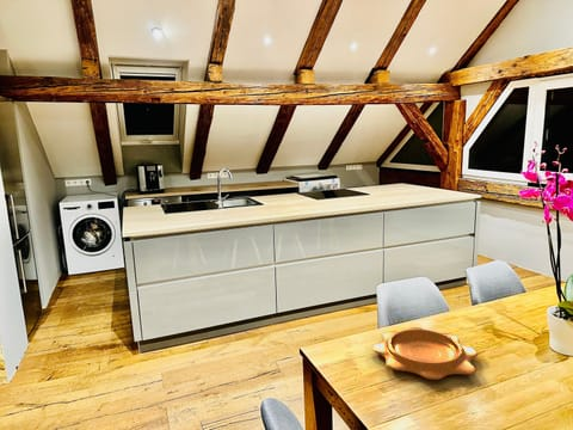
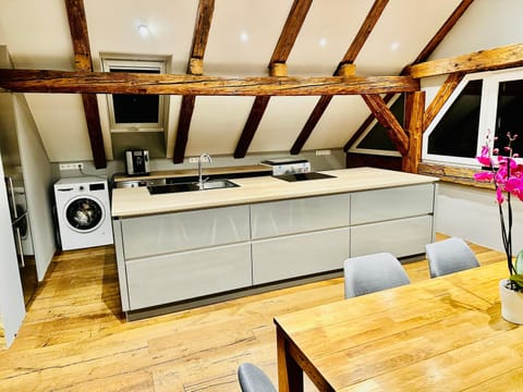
- decorative bowl (424, 350)
